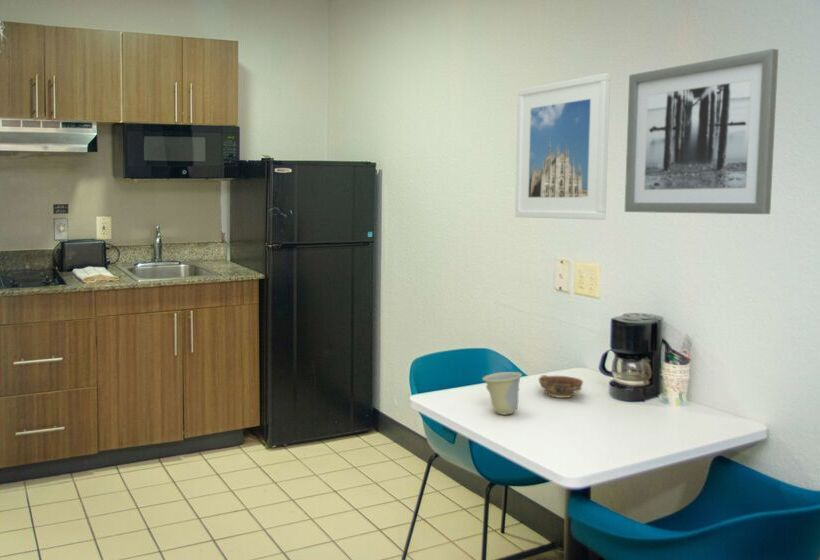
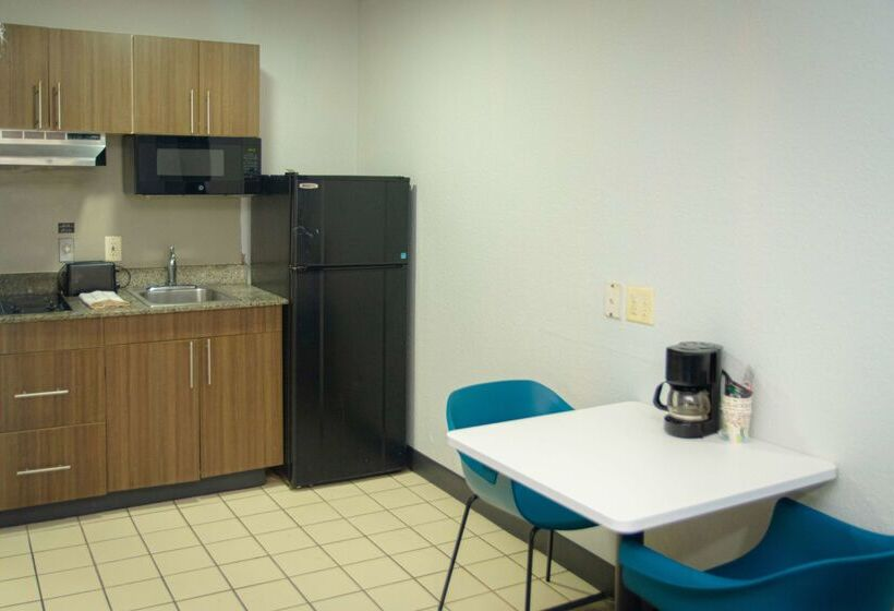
- wall art (693, 138)
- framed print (559, 150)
- bowl (560, 387)
- cup (501, 393)
